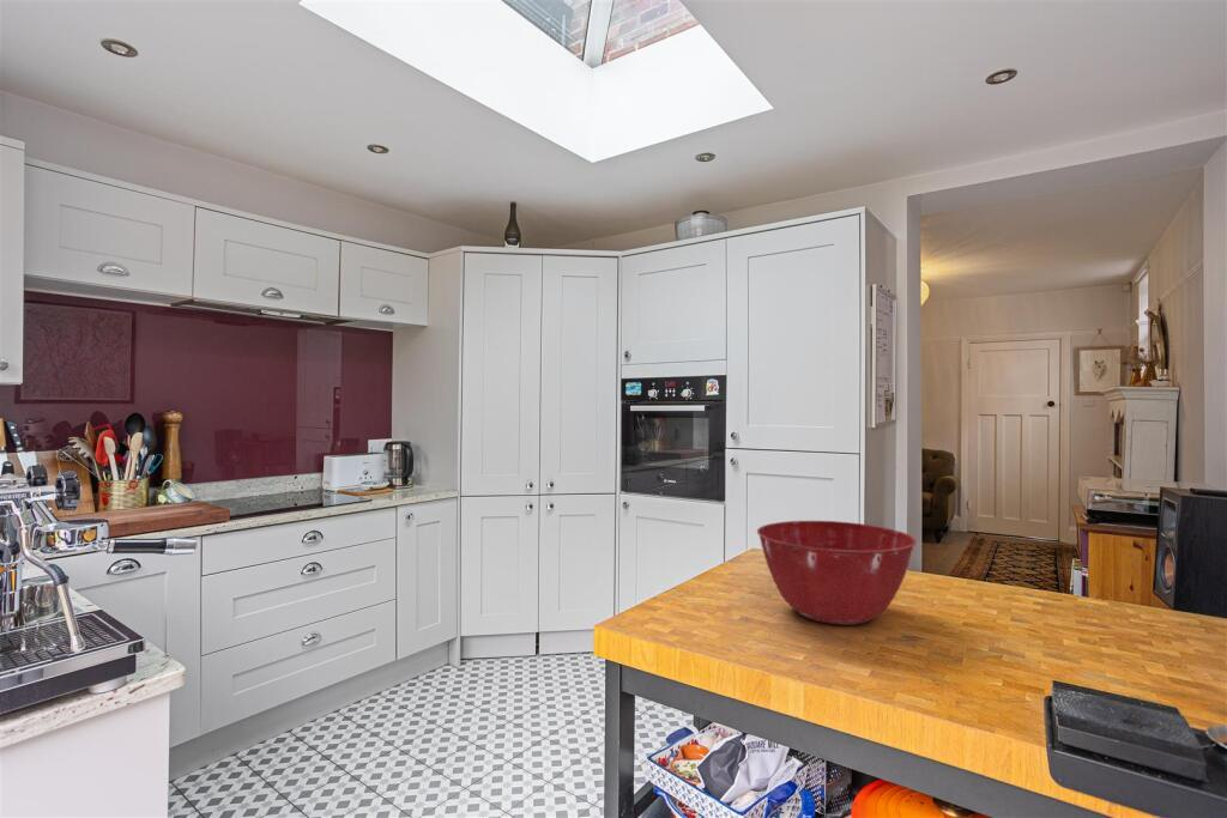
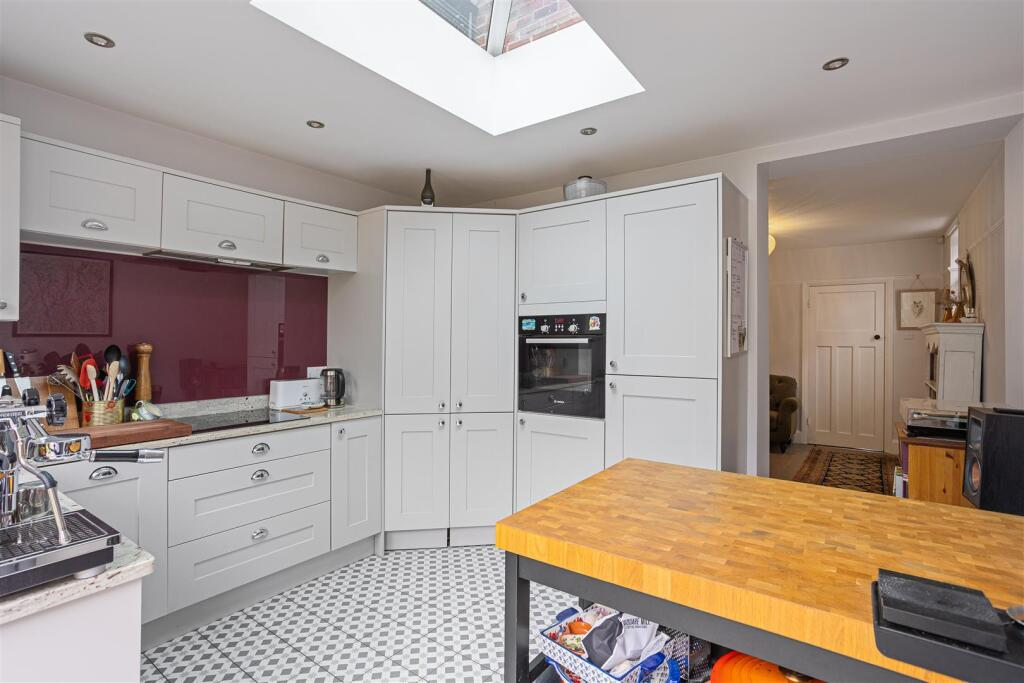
- mixing bowl (833, 572)
